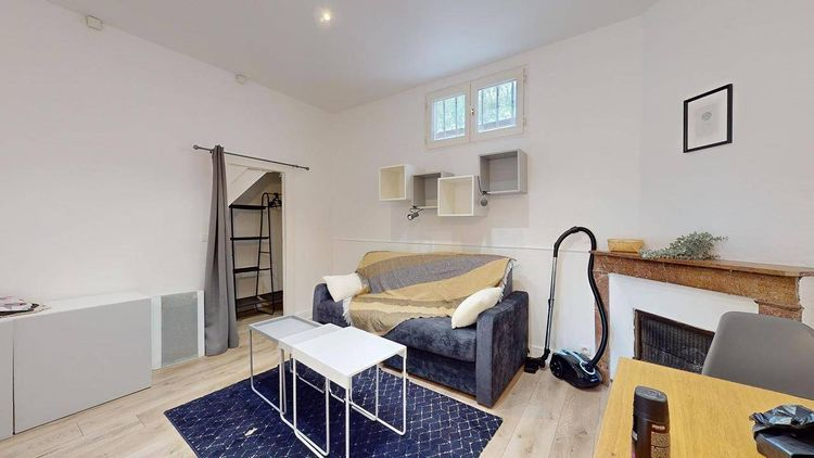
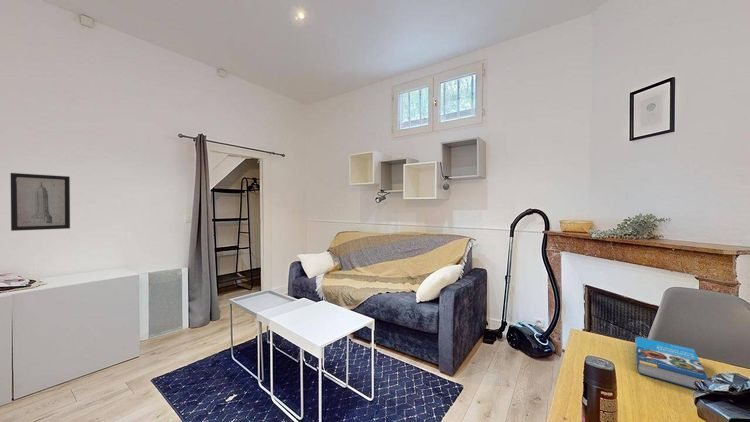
+ book (666, 360)
+ wall art (41, 202)
